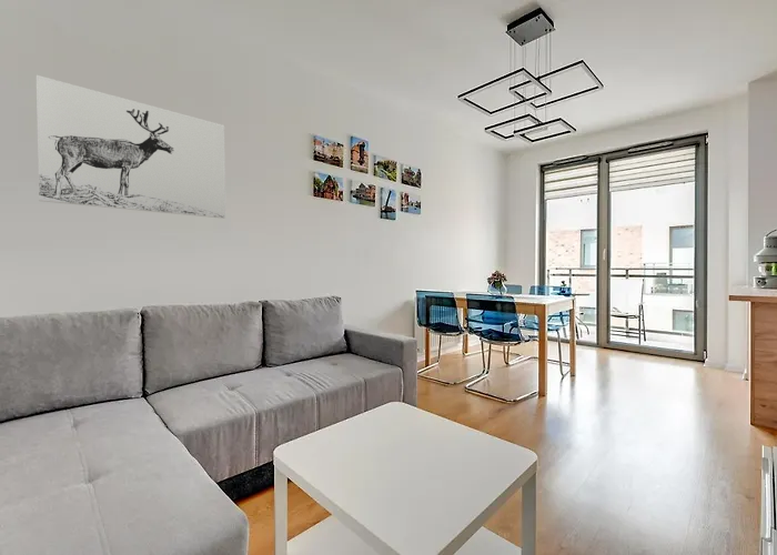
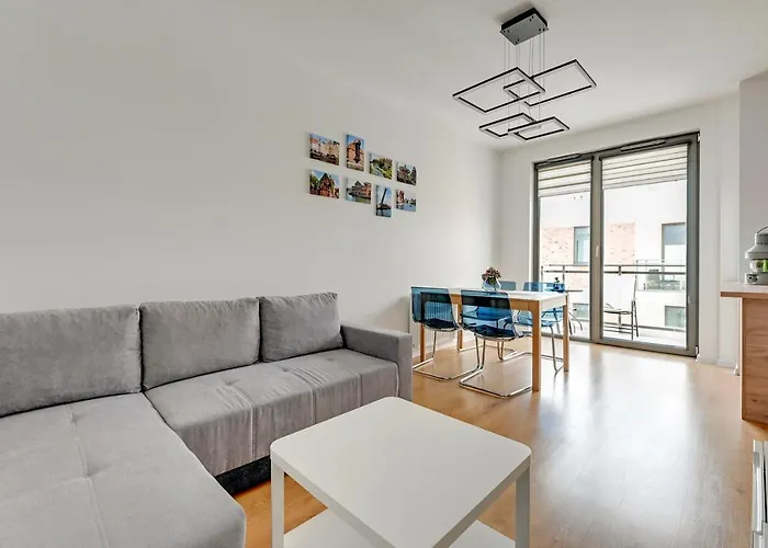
- wall art (144, 158)
